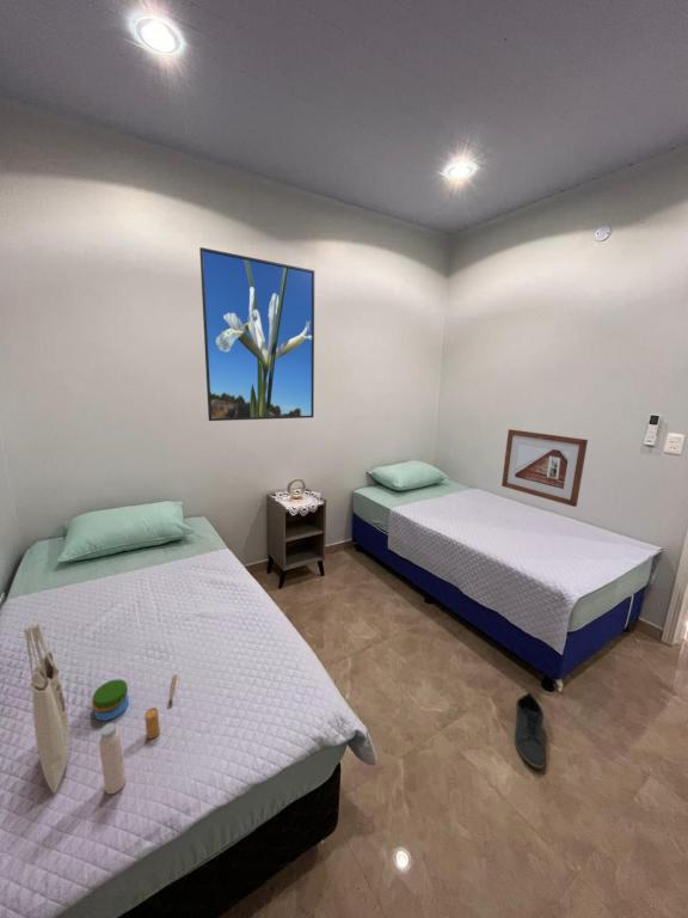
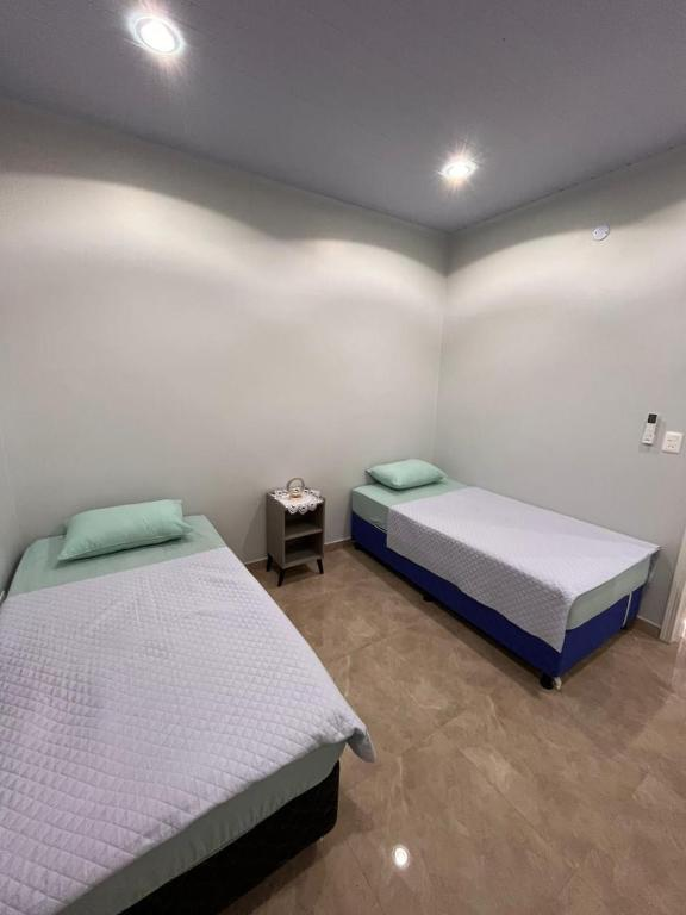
- picture frame (540, 465)
- tote bag (111, 680)
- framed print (263, 343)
- shoe (529, 726)
